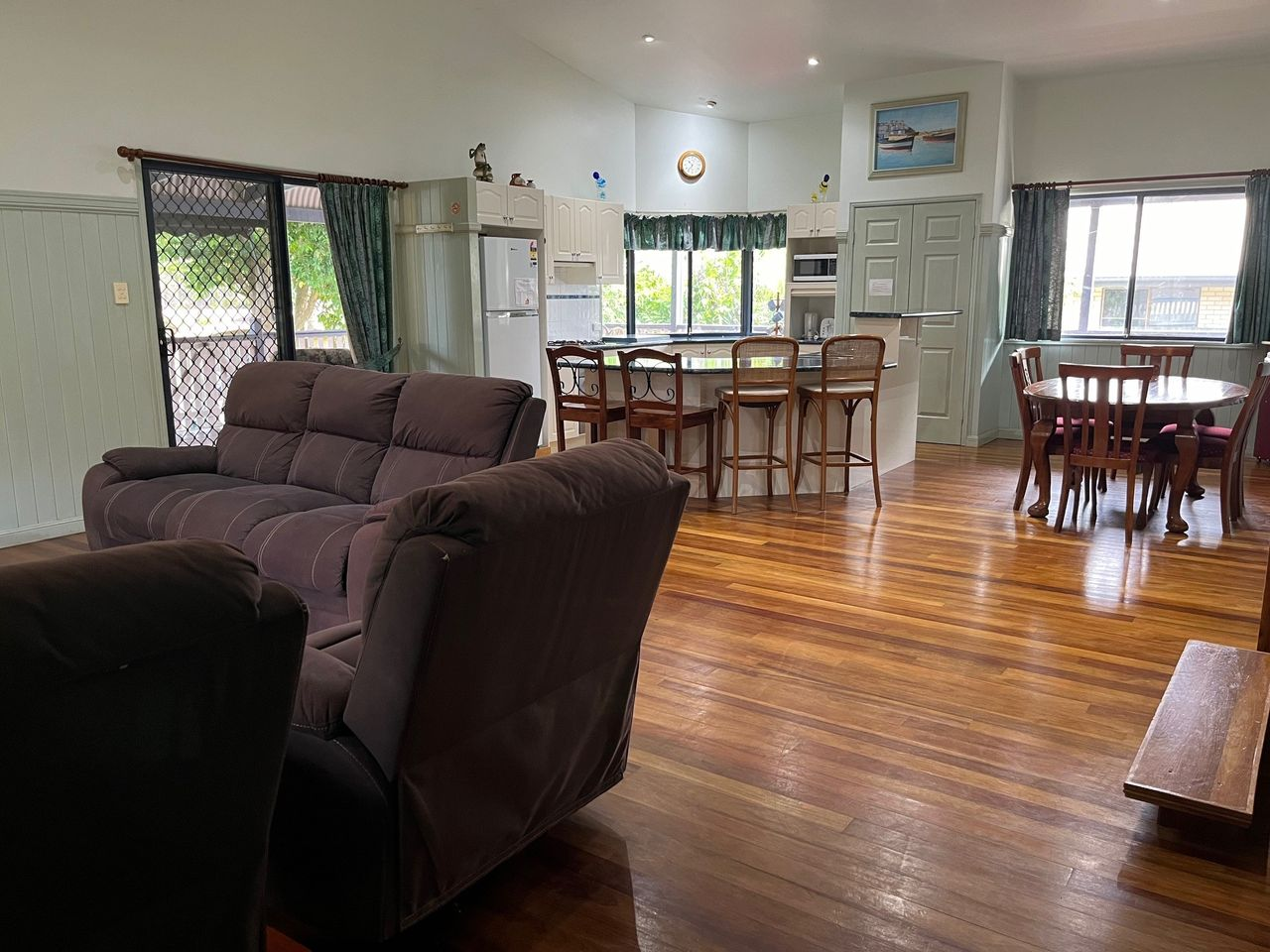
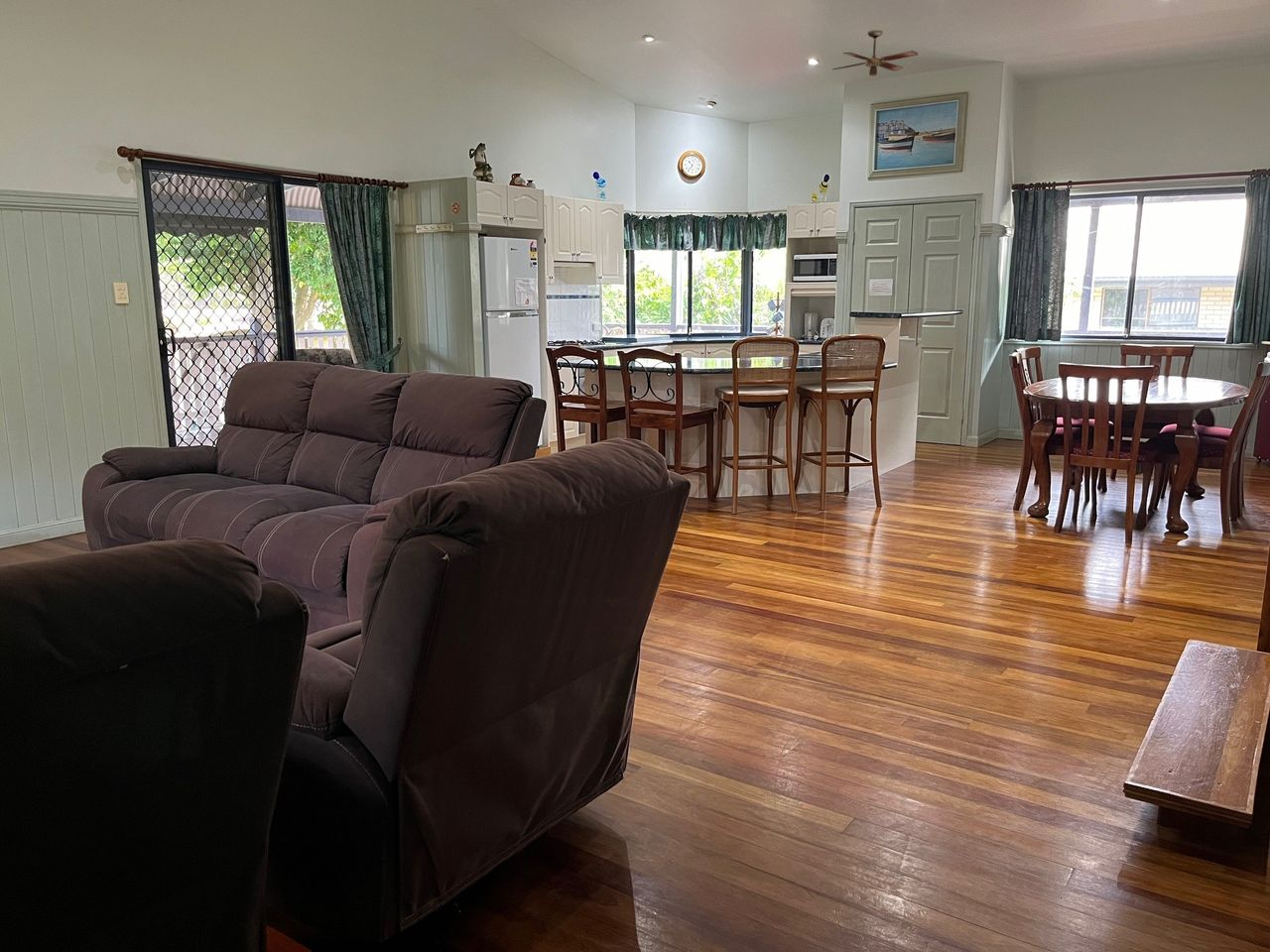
+ ceiling fan (874, 54)
